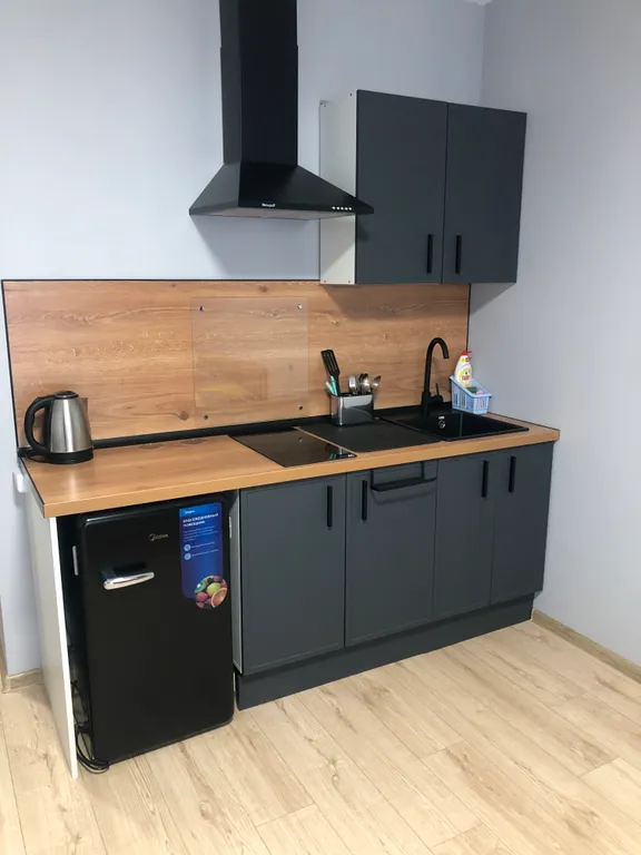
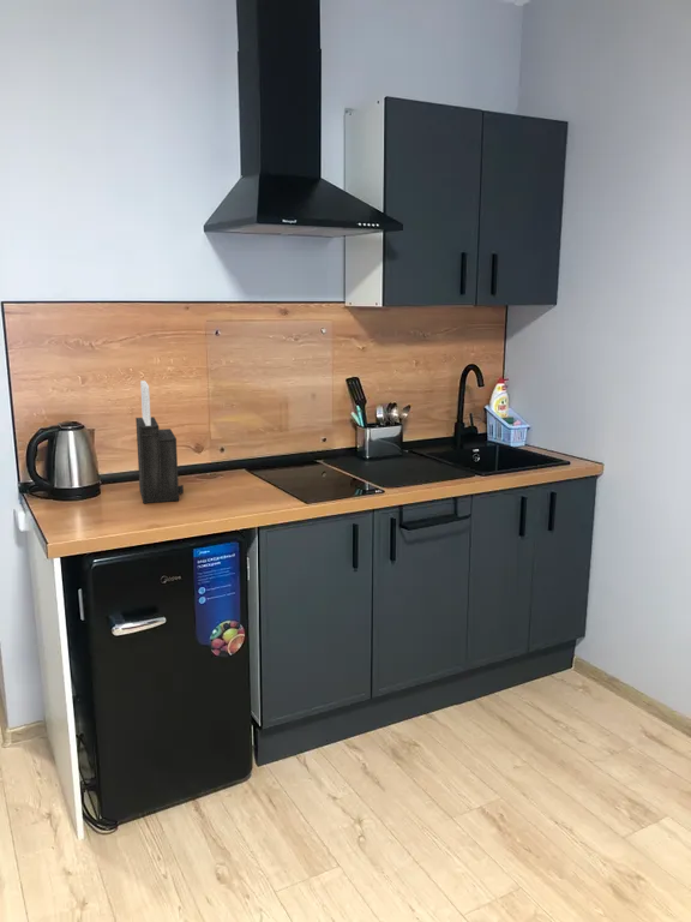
+ knife block (160, 439)
